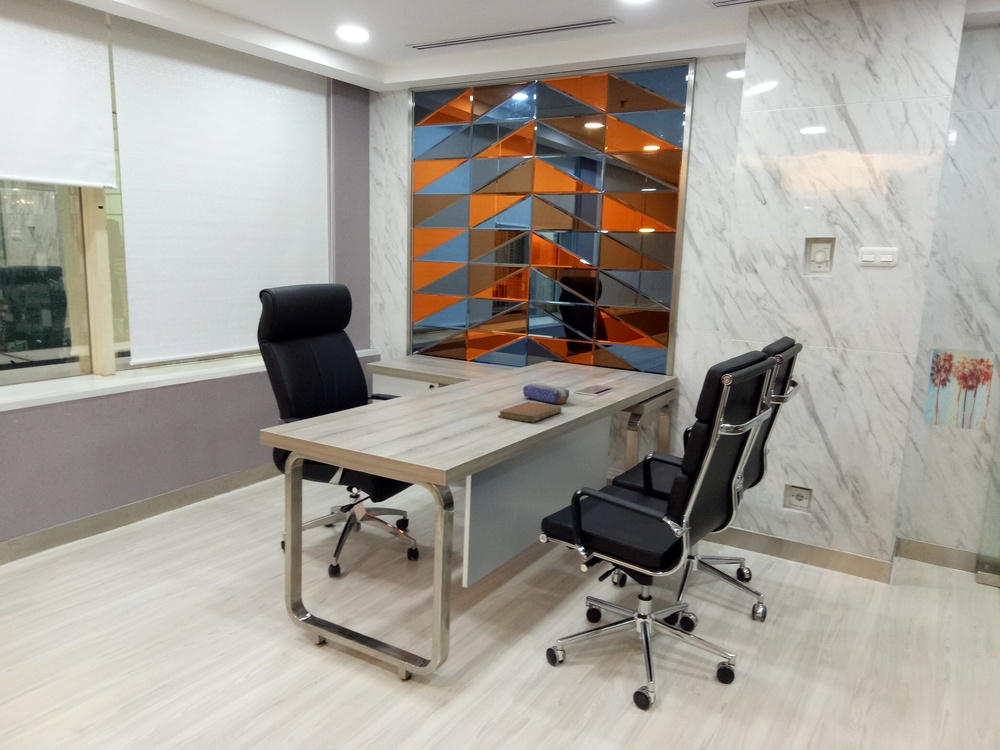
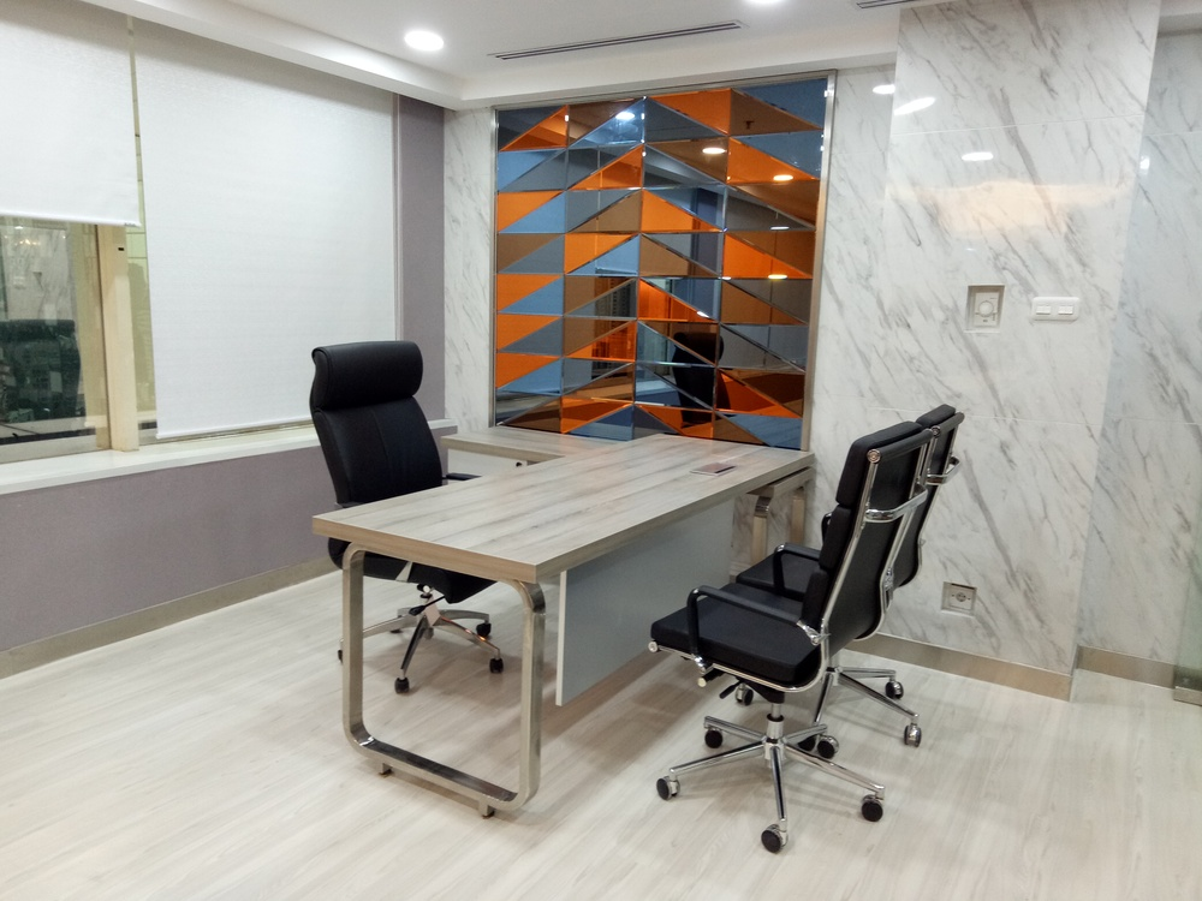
- notebook (530, 411)
- wall art (958, 388)
- pencil case (545, 392)
